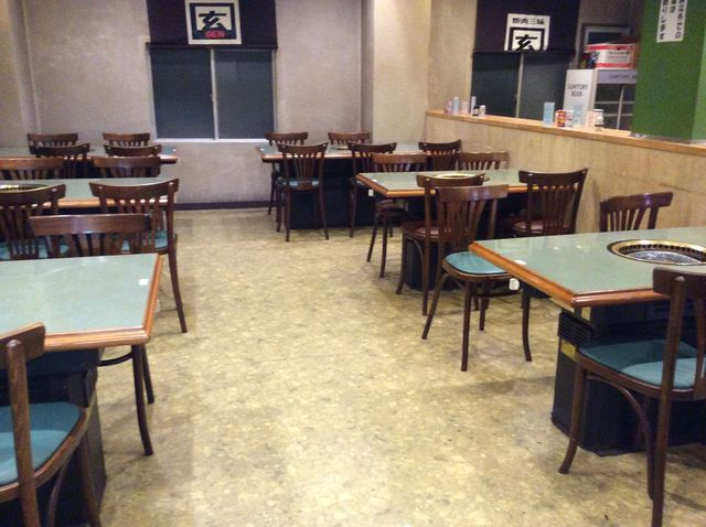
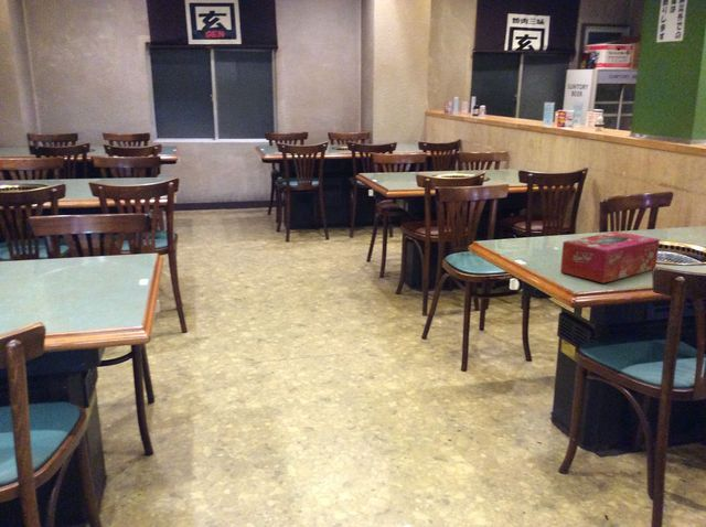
+ tissue box (610, 255)
